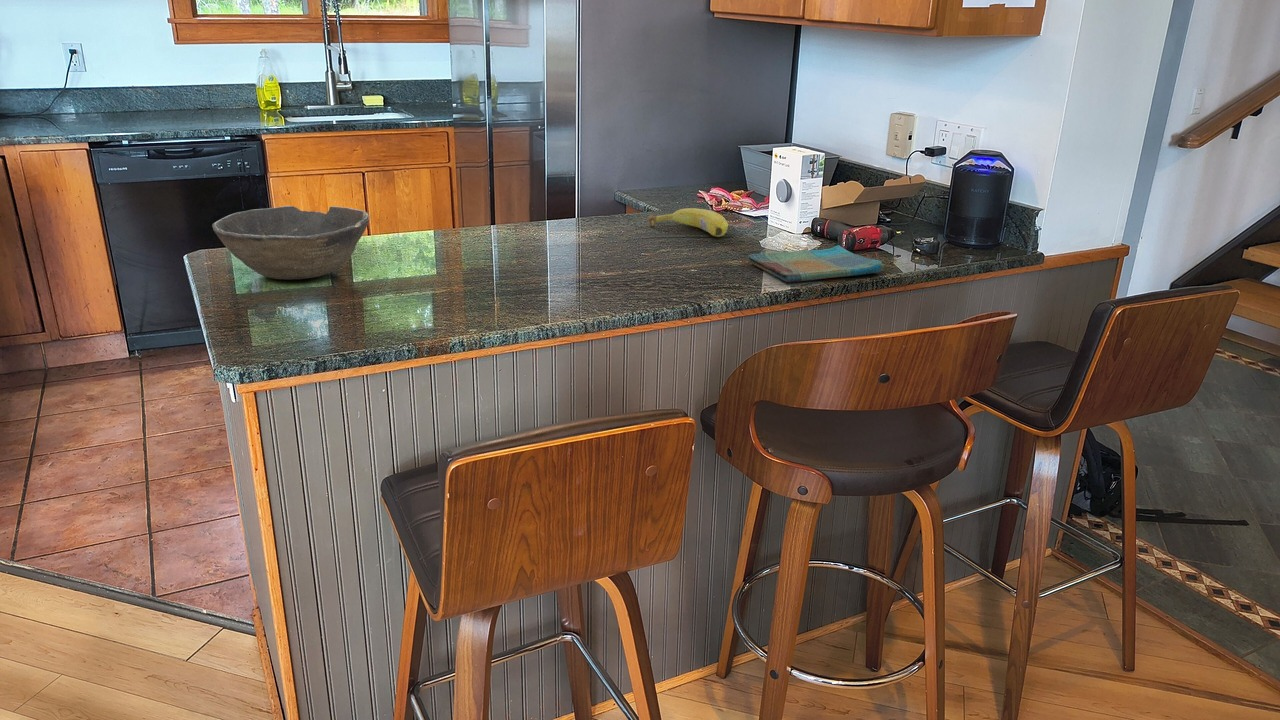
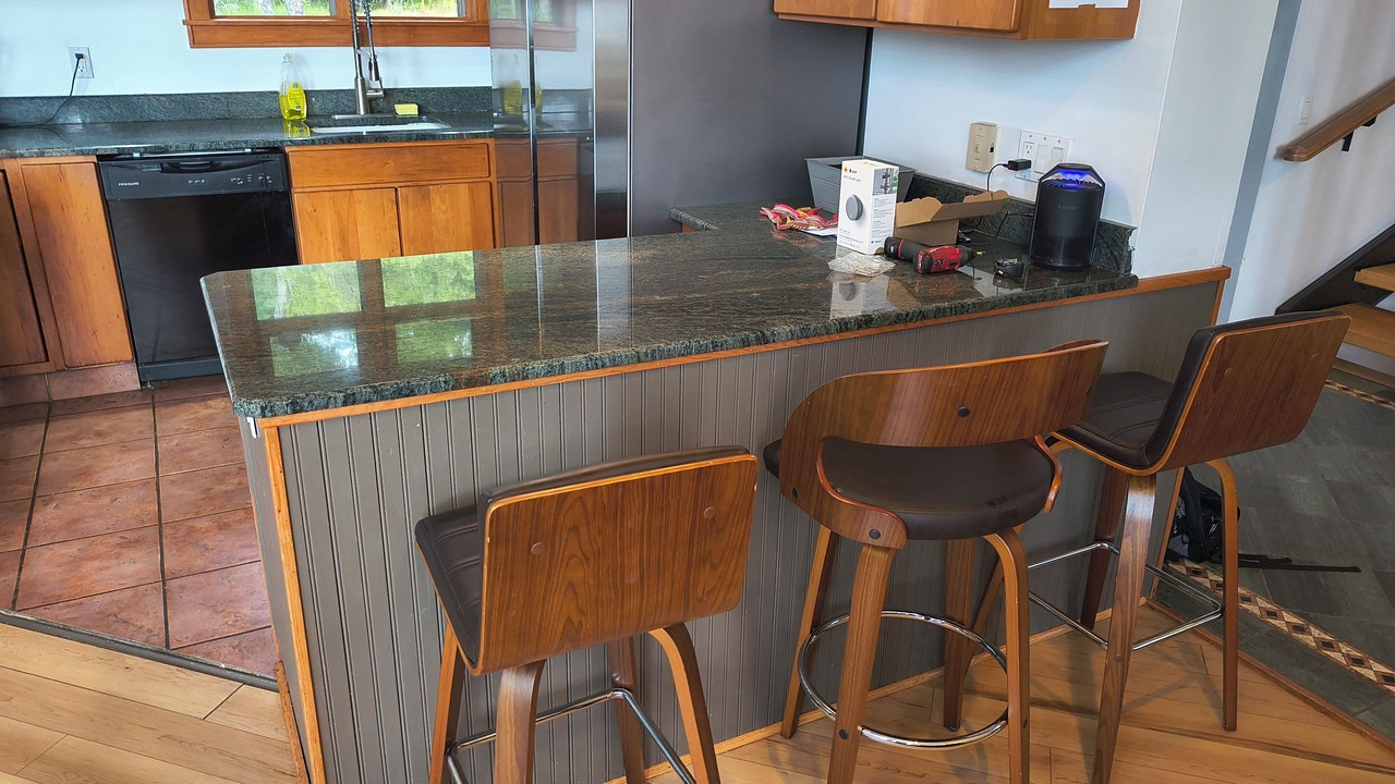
- fruit (687, 222)
- bowl (296, 246)
- dish towel (815, 262)
